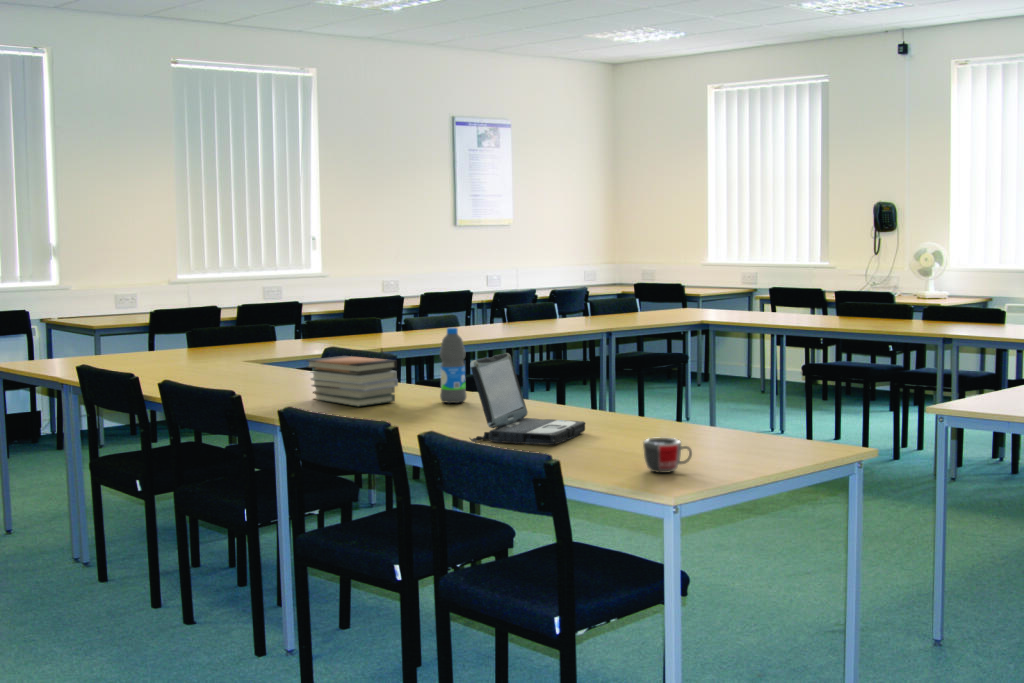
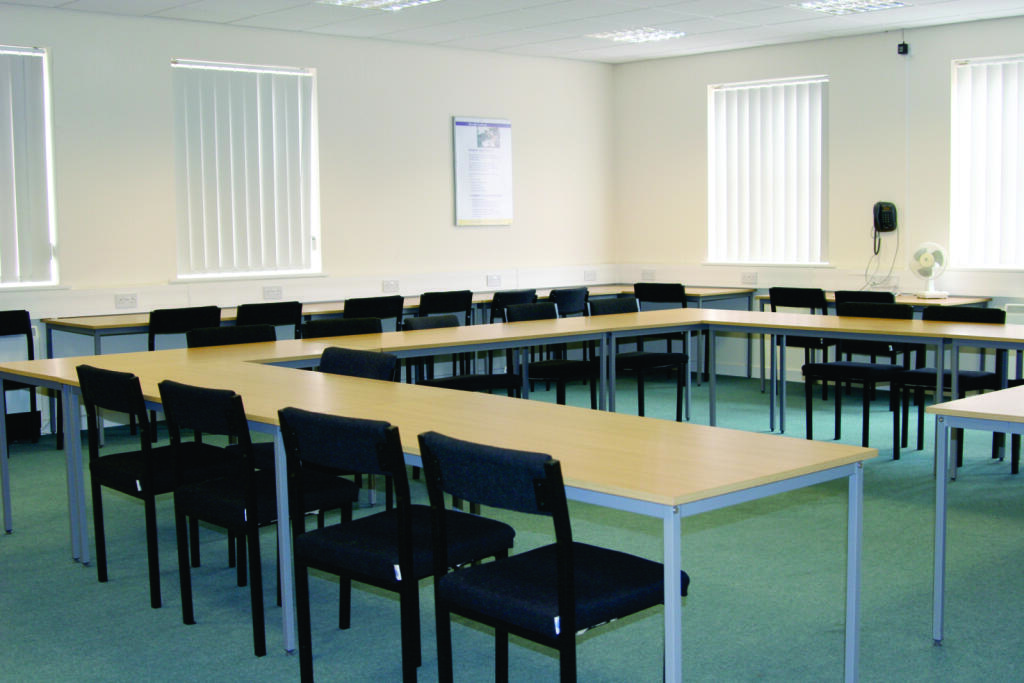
- book stack (352, 380)
- water bottle (452, 365)
- laptop (523, 399)
- mug (668, 455)
